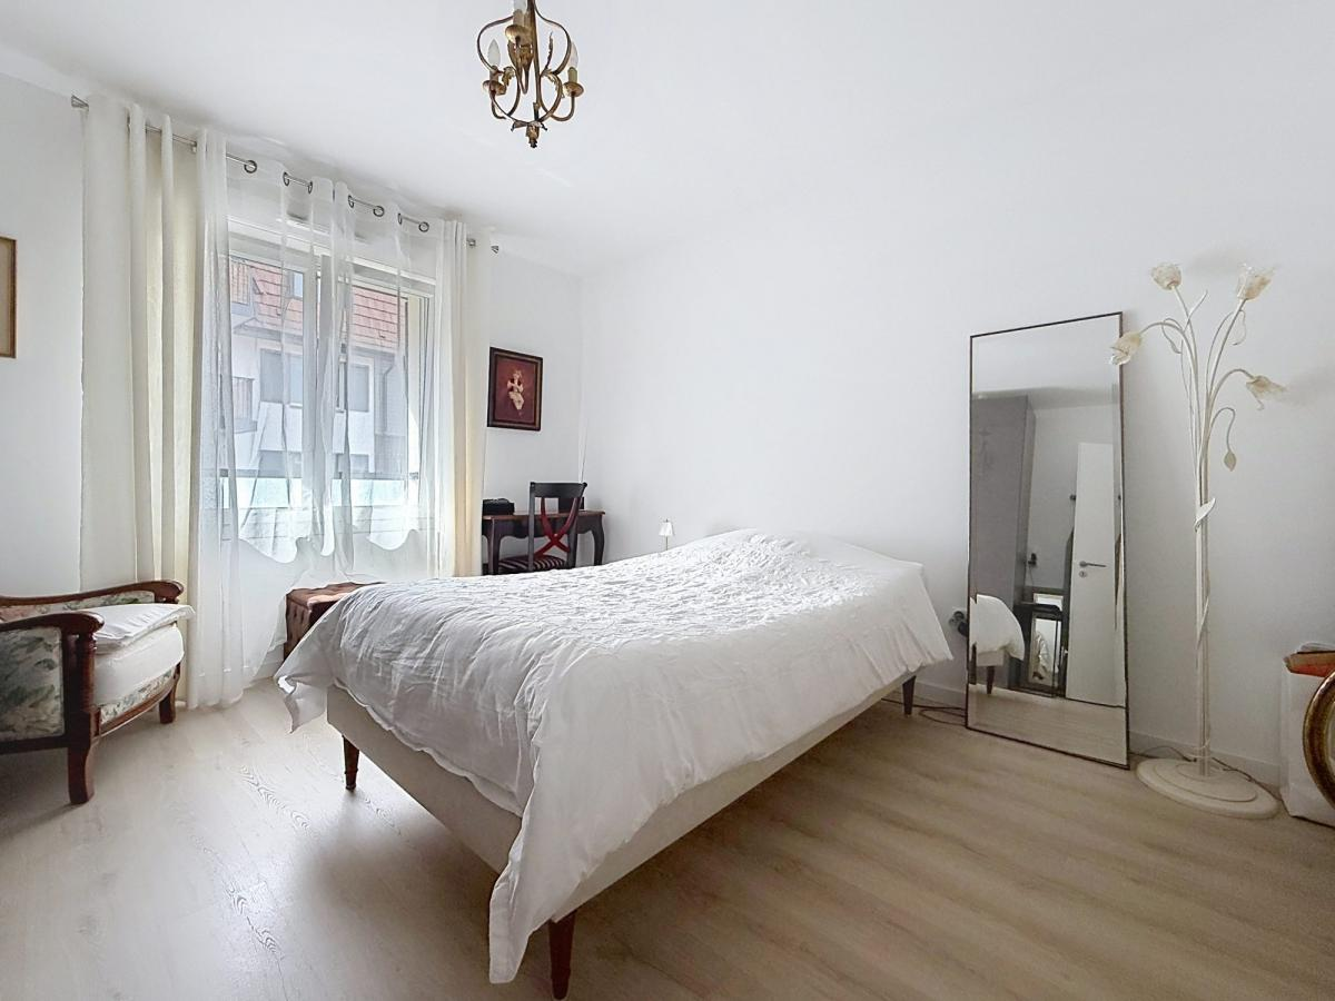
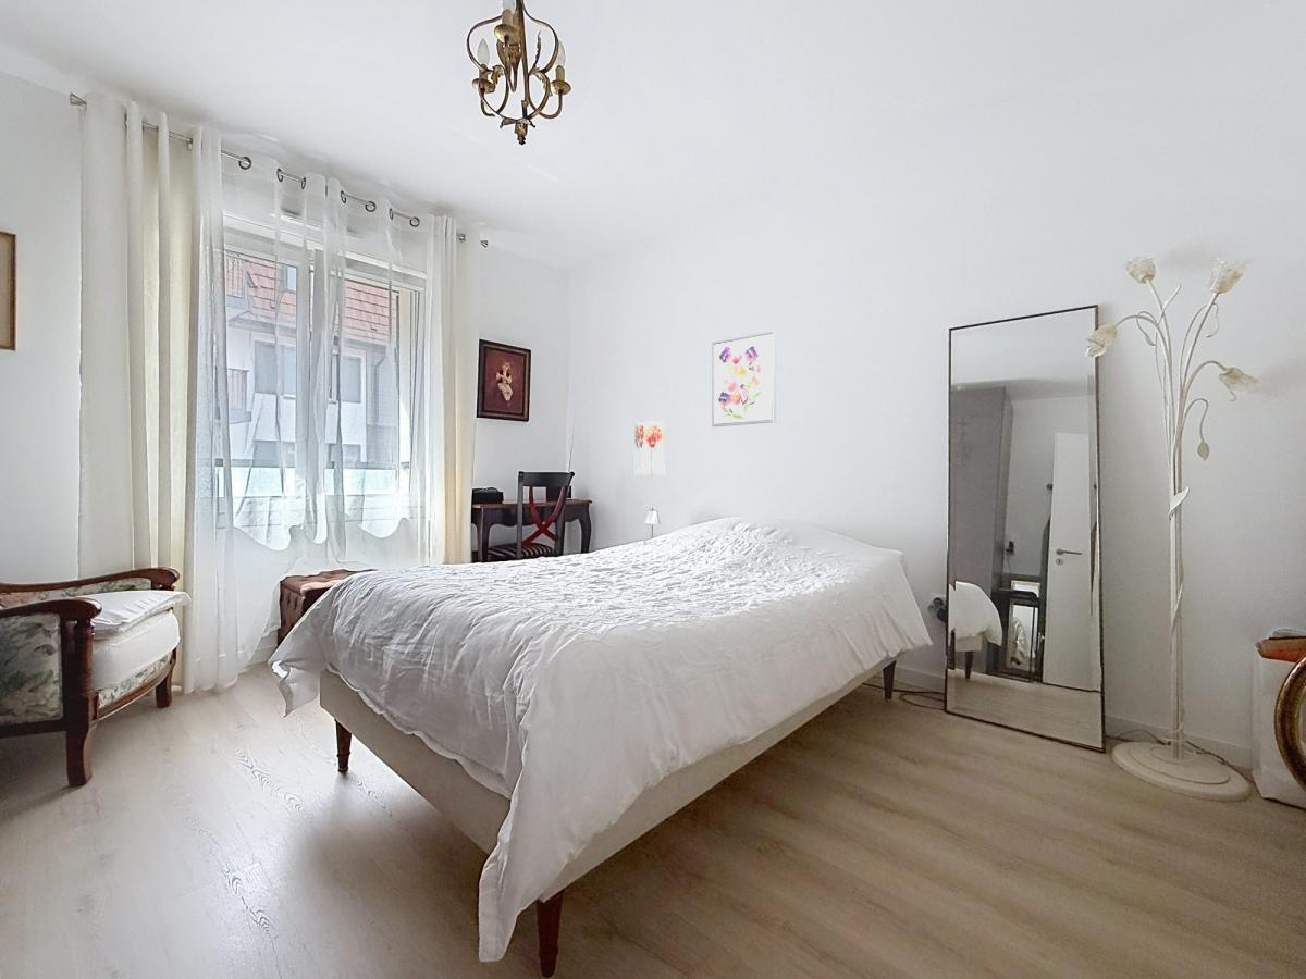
+ wall art (742, 381)
+ wall art (649, 448)
